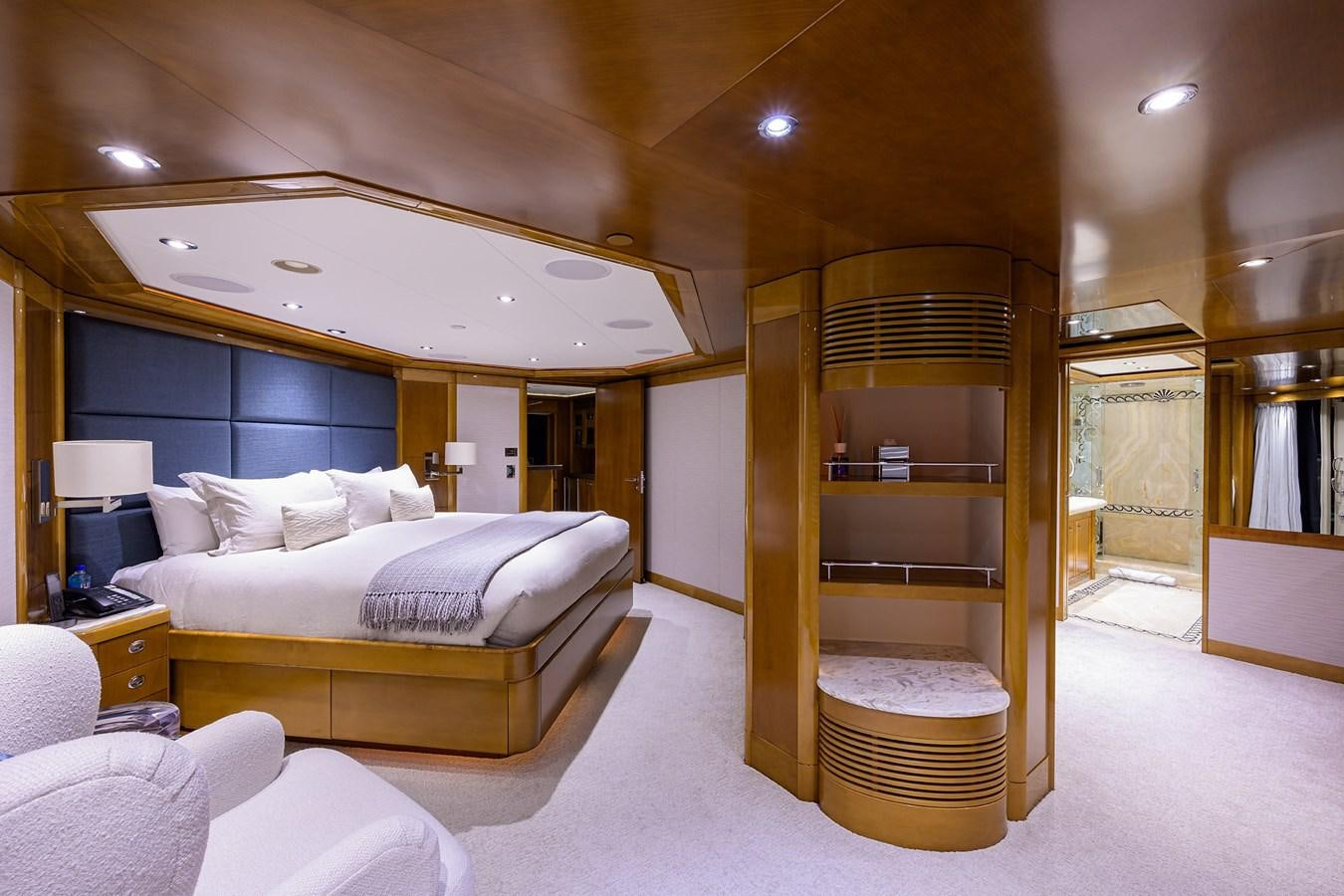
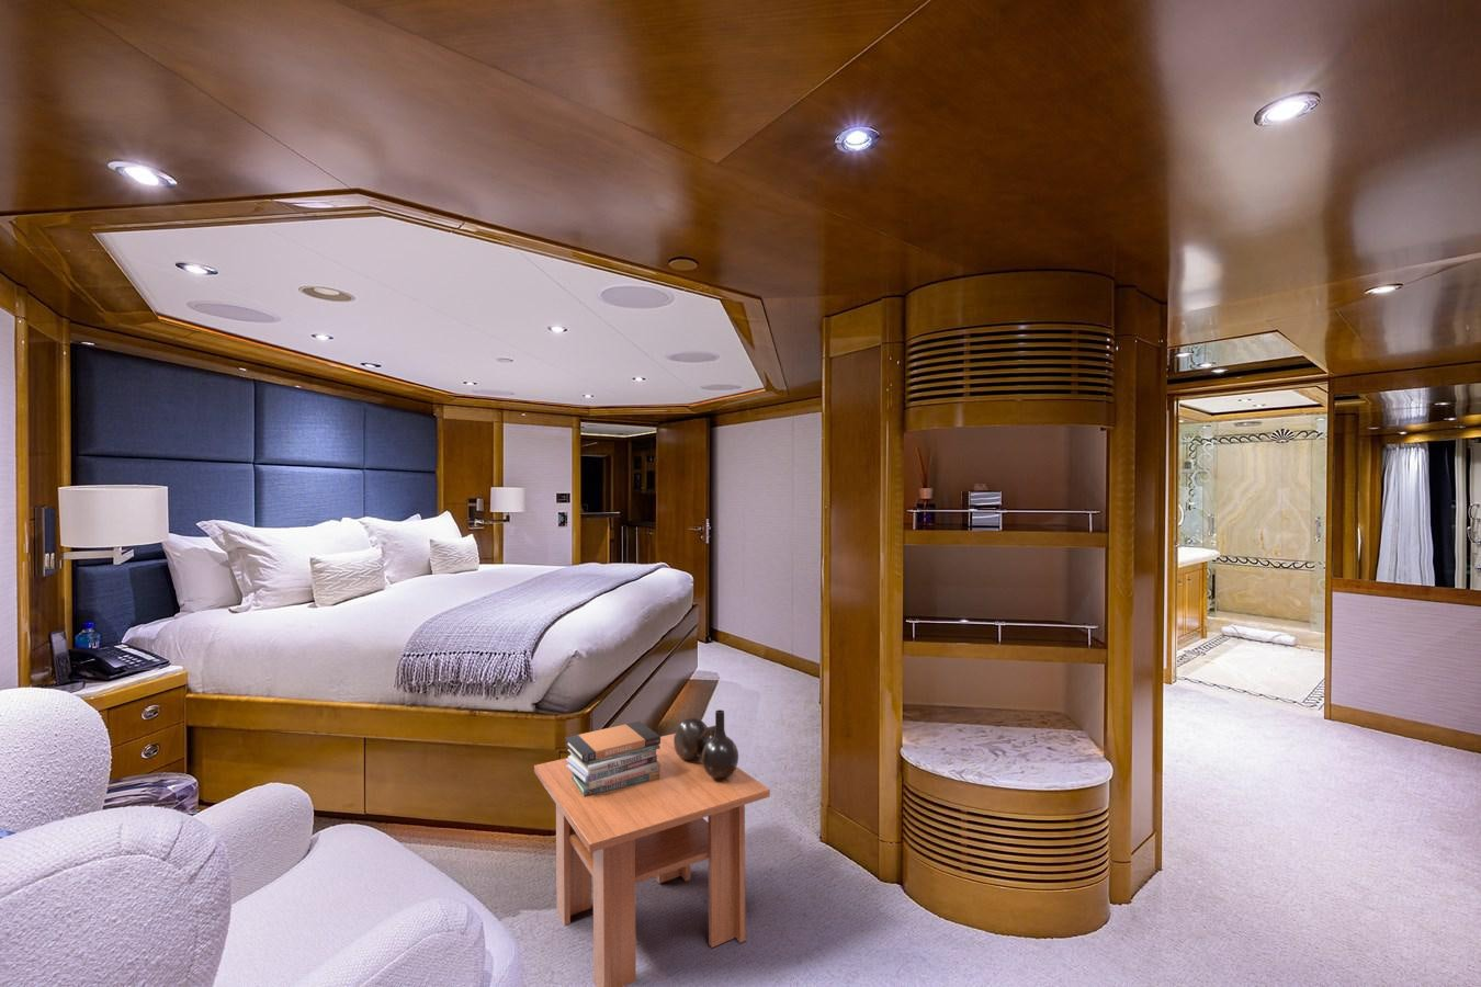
+ decorative vase (702, 734)
+ book stack (614, 757)
+ coffee table (647, 852)
